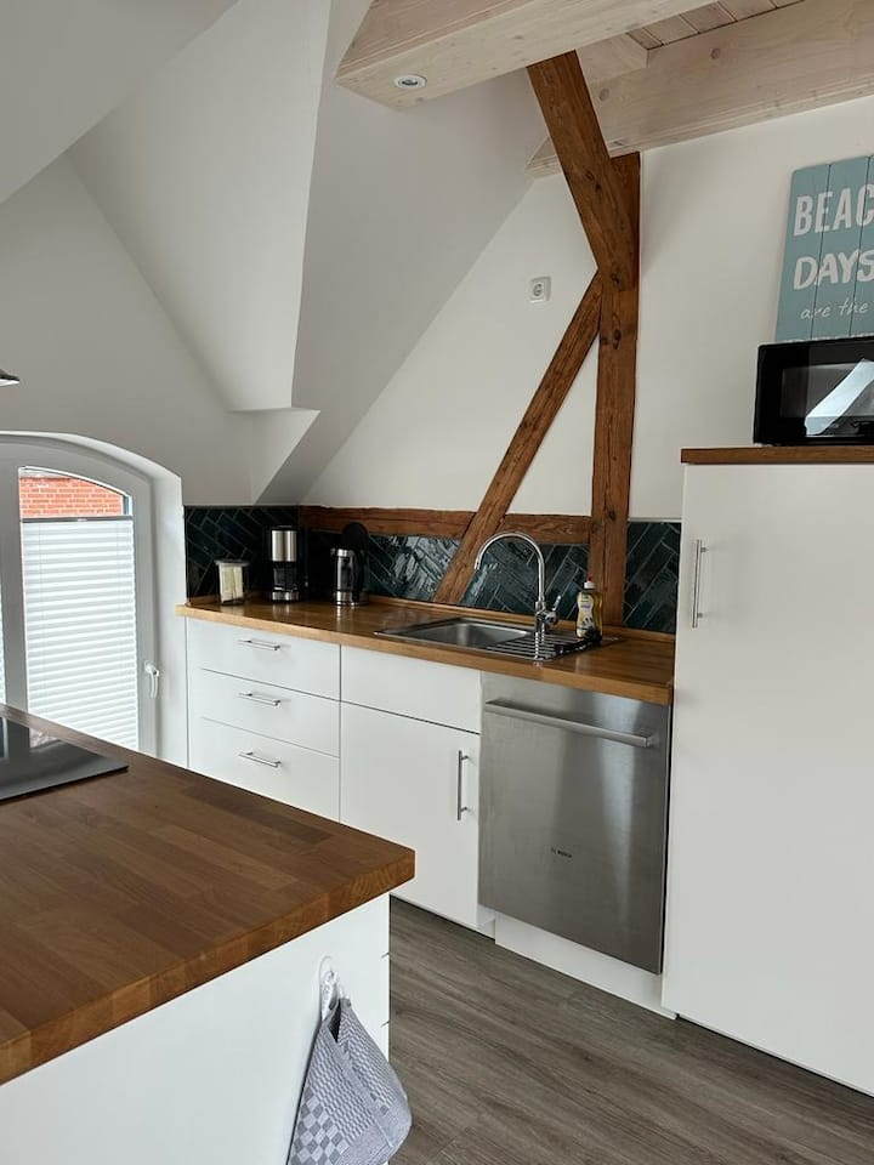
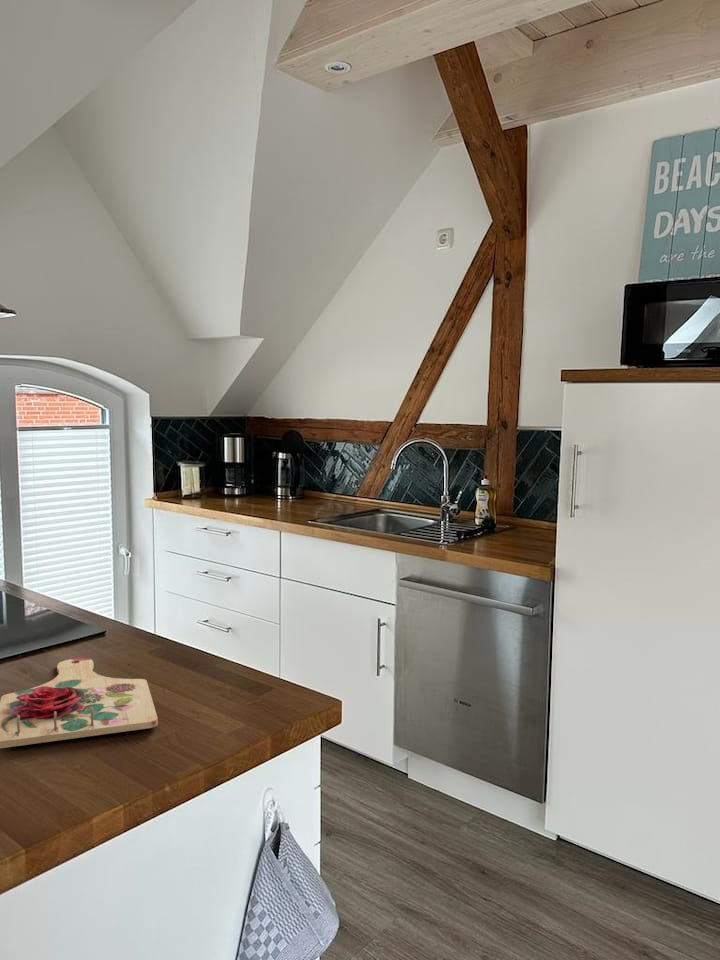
+ cutting board (76, 684)
